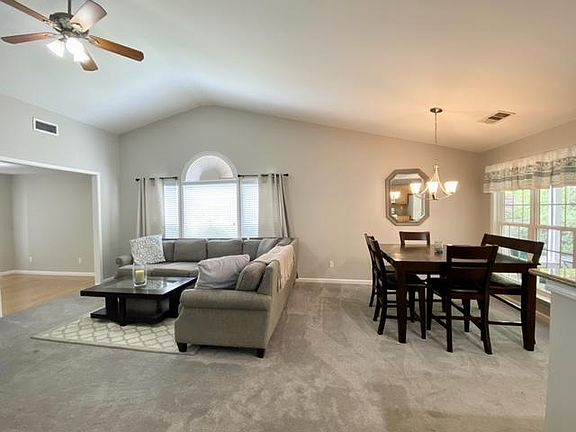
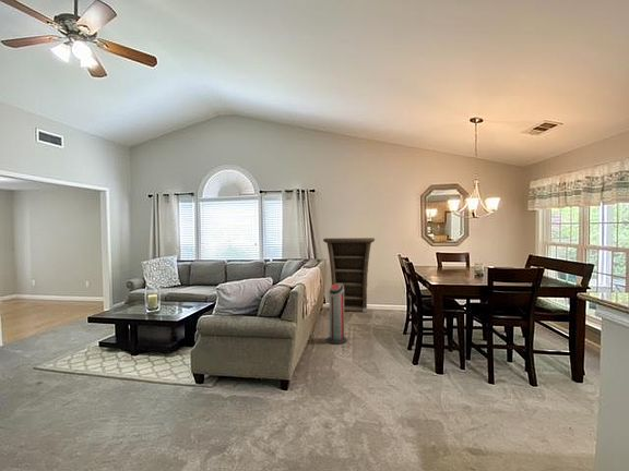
+ air purifier (336, 312)
+ cabinet (348, 274)
